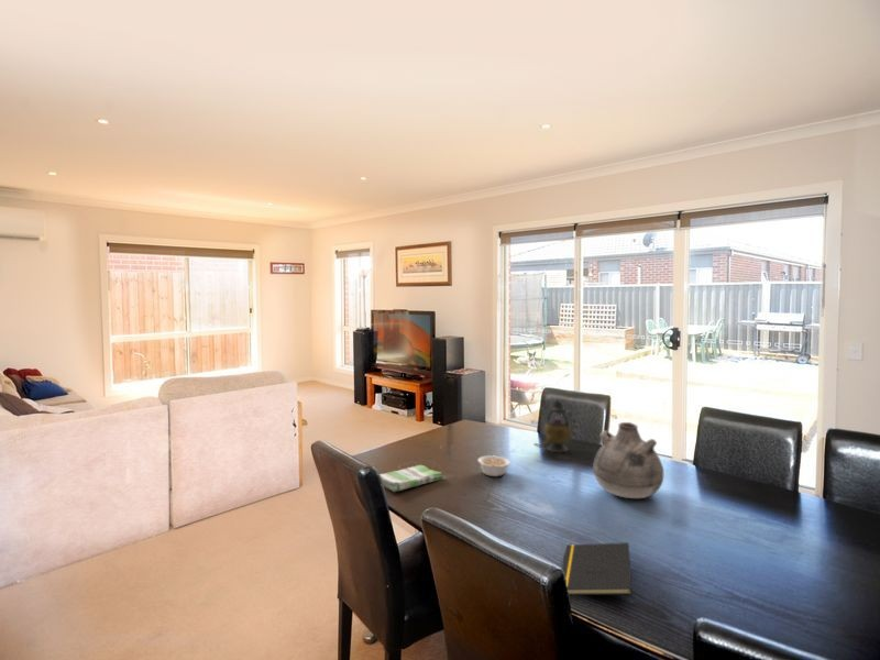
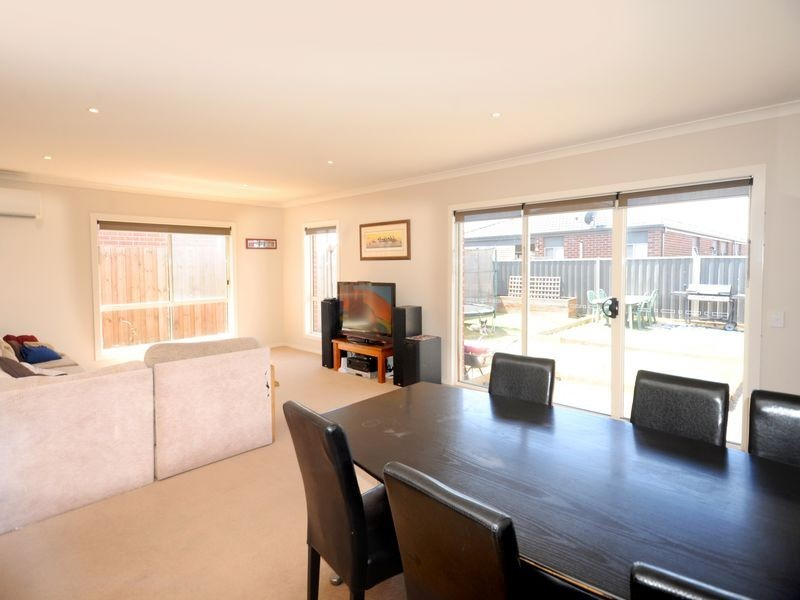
- dish towel (407, 475)
- vase (627, 458)
- notepad (595, 566)
- legume (494, 465)
- teapot (552, 425)
